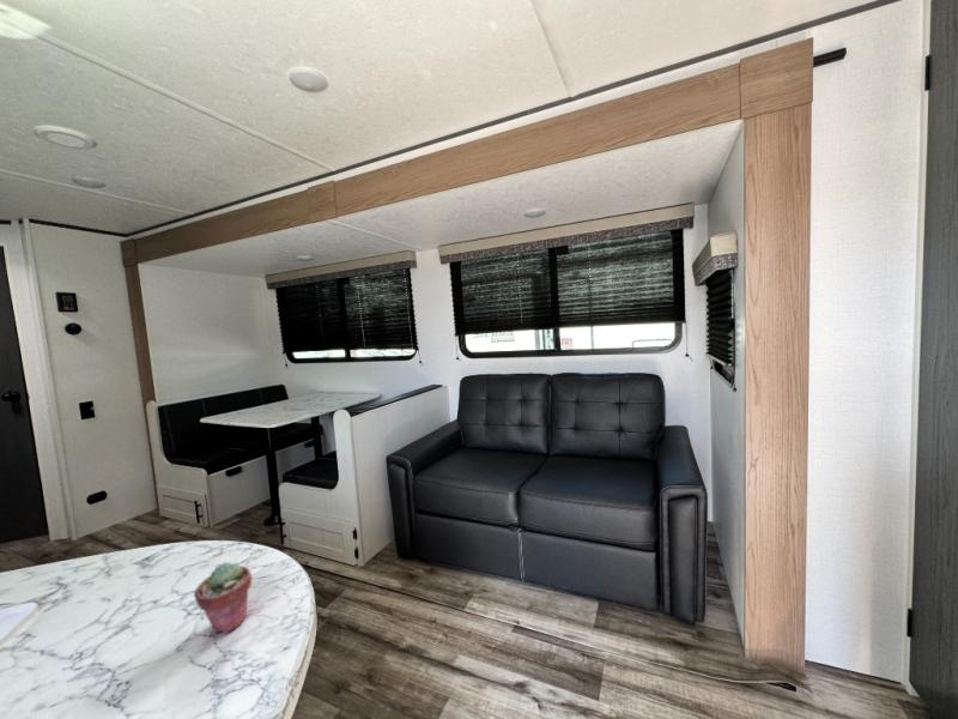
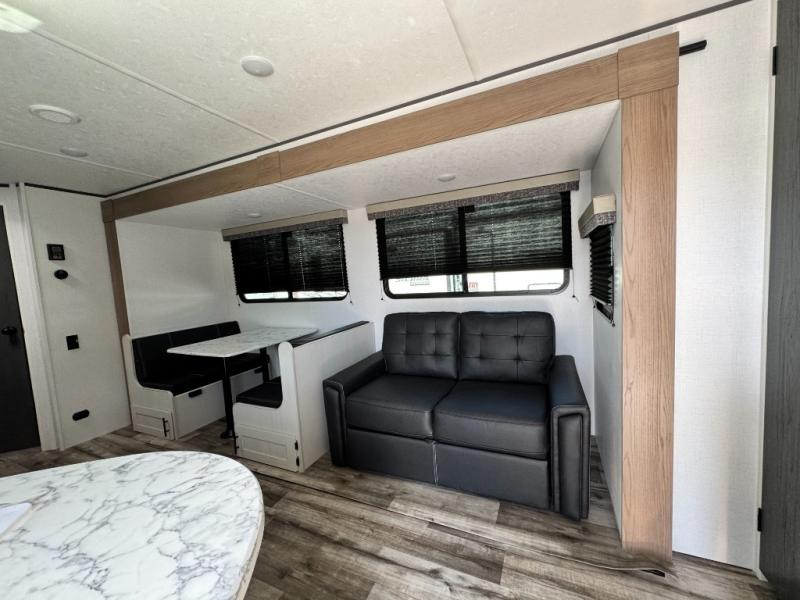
- potted succulent (225, 592)
